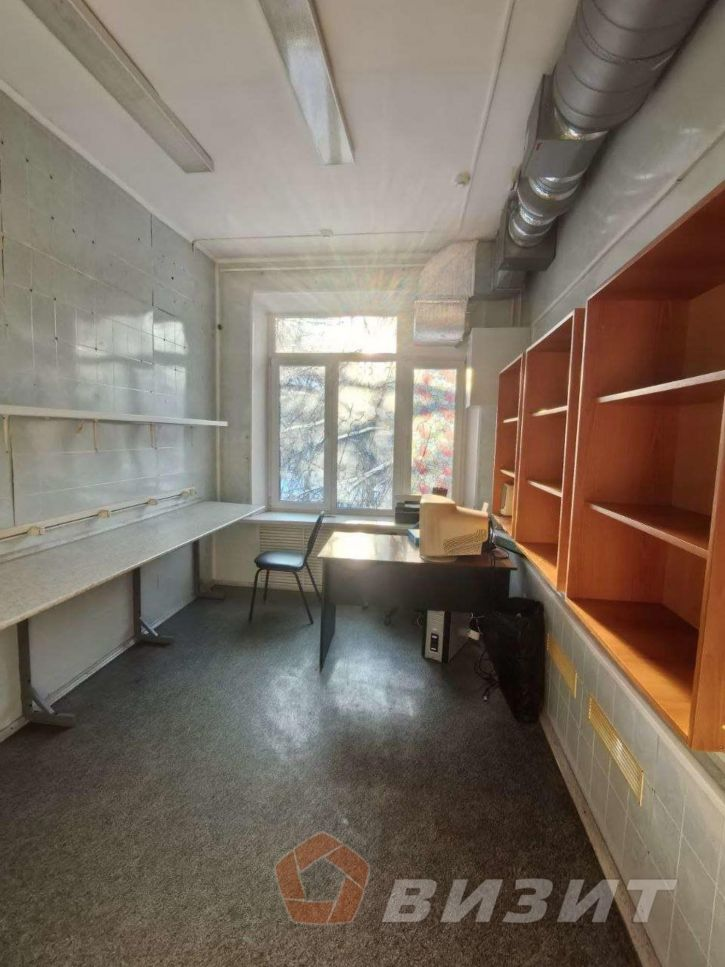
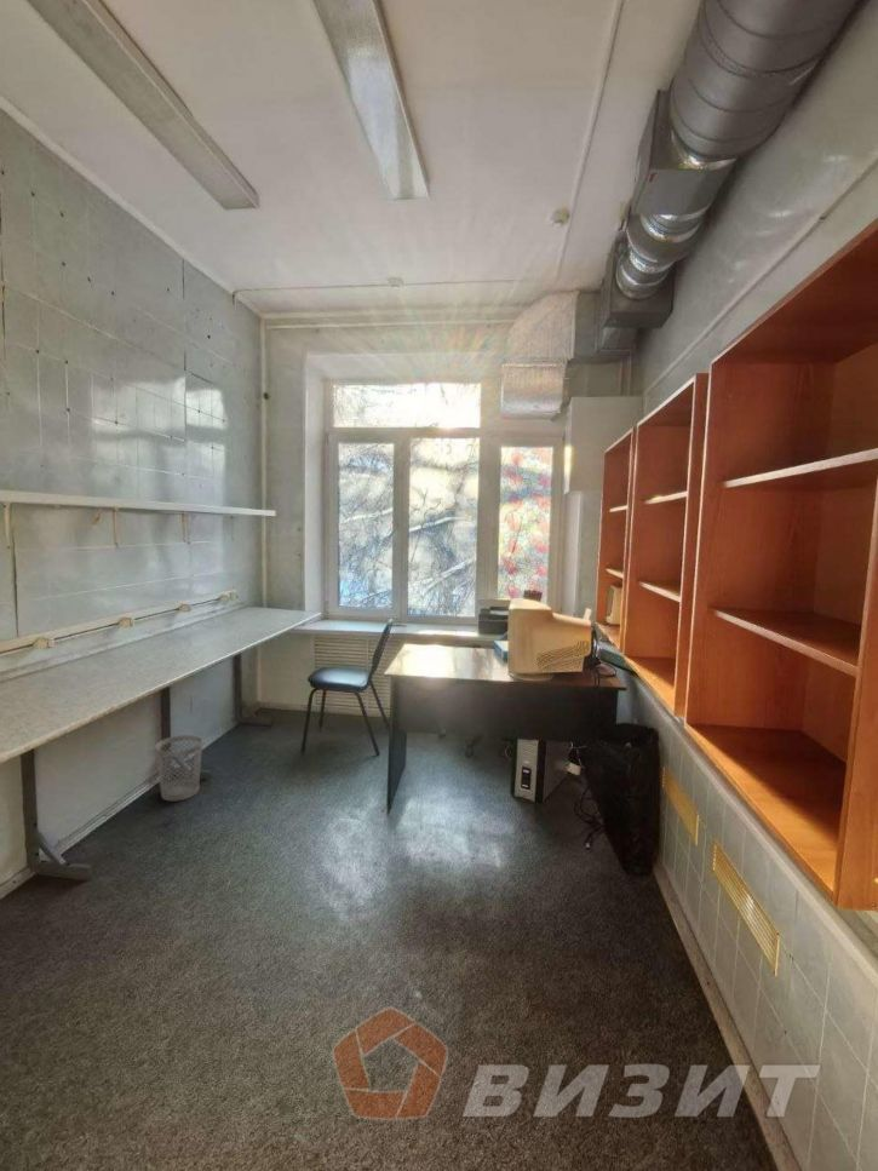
+ wastebasket (179, 768)
